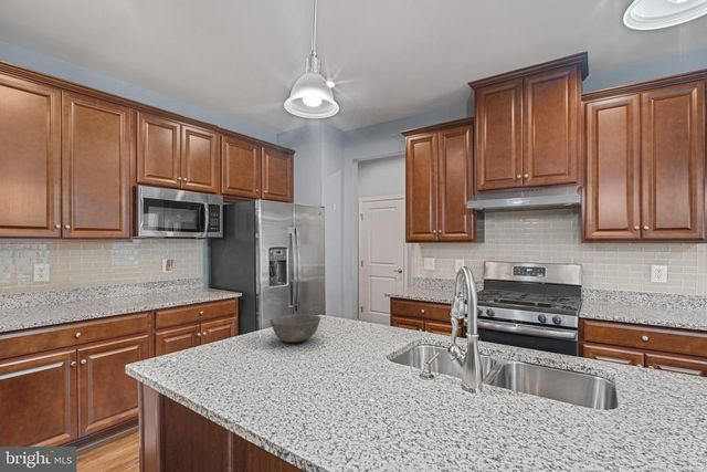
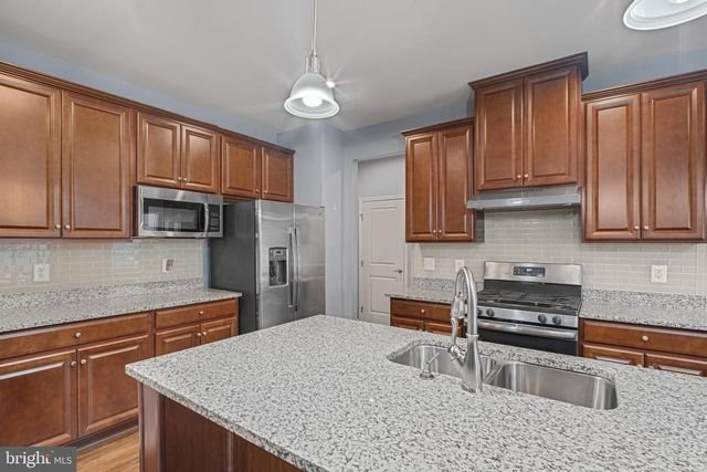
- bowl (295, 329)
